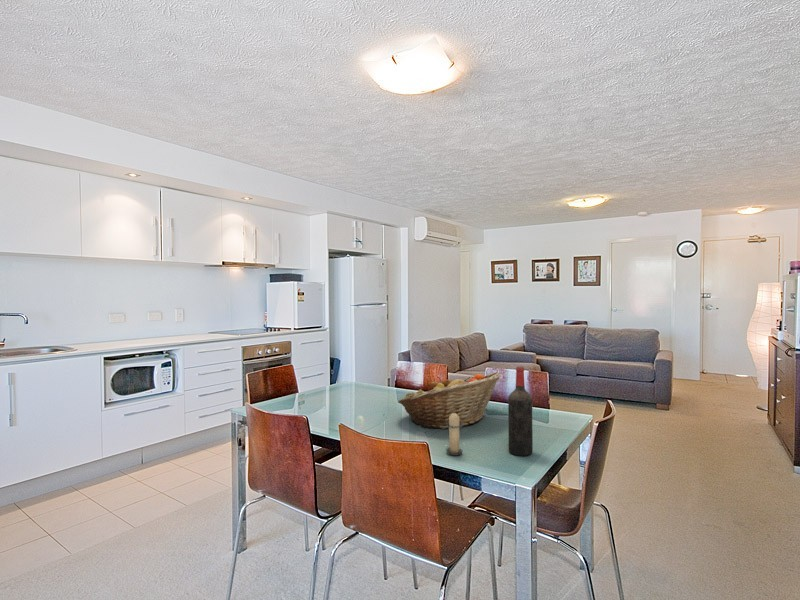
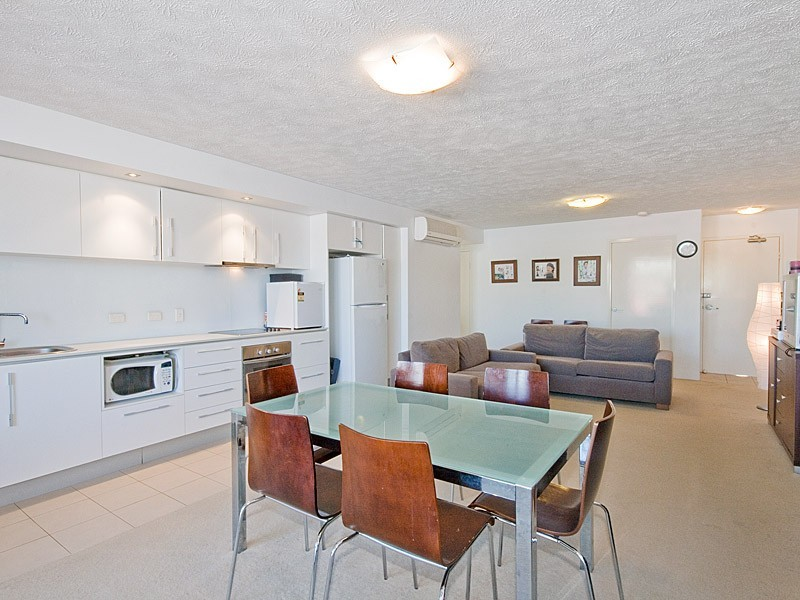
- wine bottle (520, 409)
- candle (454, 431)
- fruit basket (451, 396)
